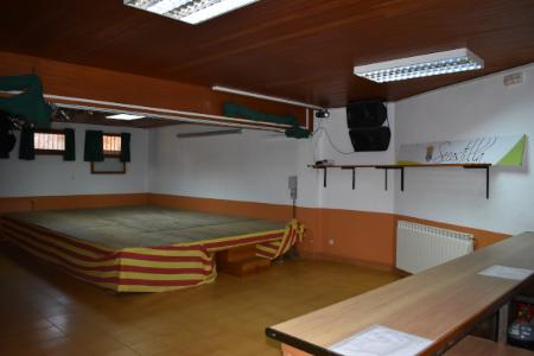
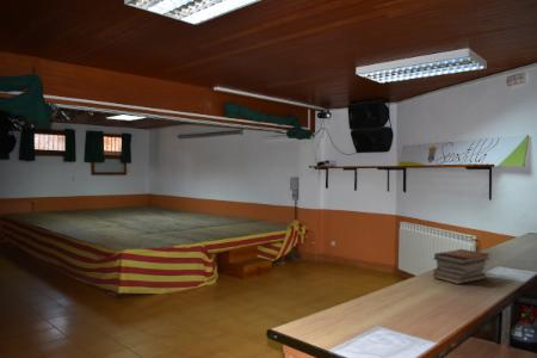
+ book stack (461, 265)
